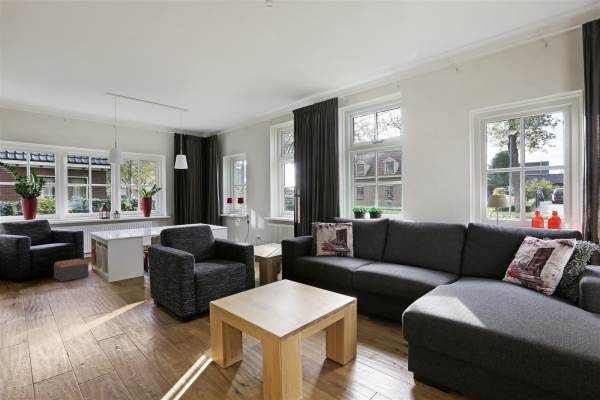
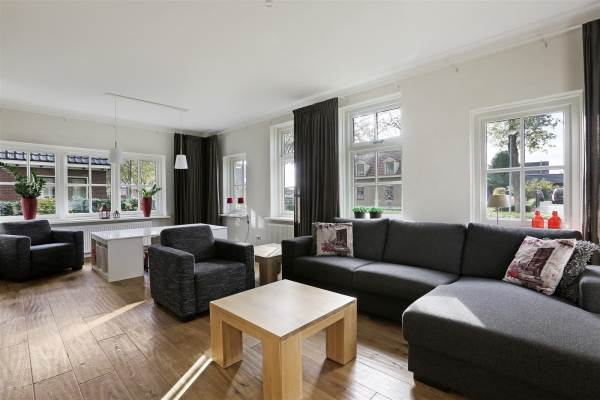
- footstool (71, 269)
